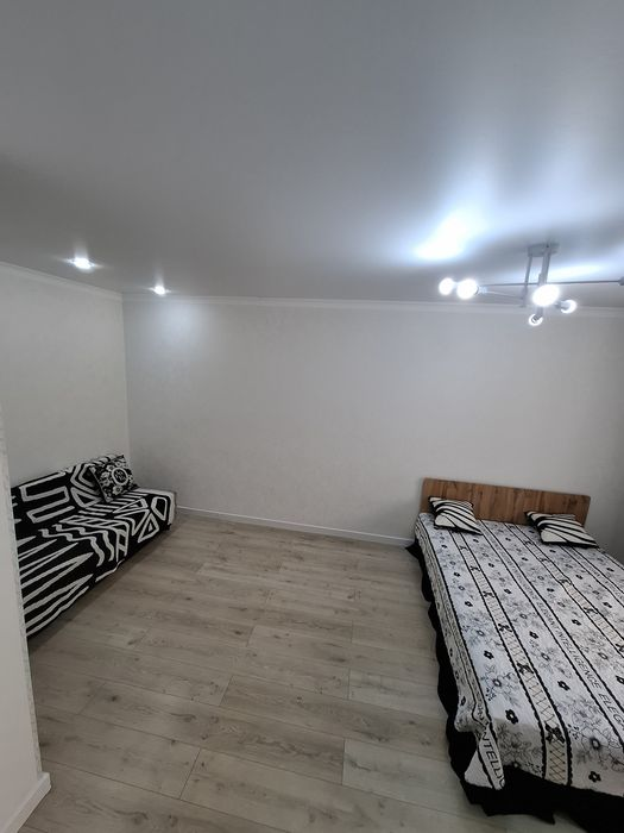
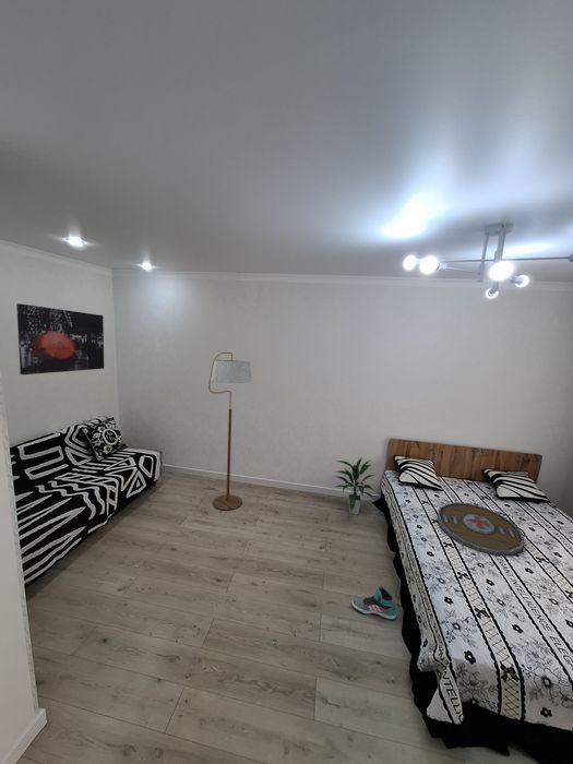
+ indoor plant (354, 485)
+ sneaker (374, 599)
+ wall art (67, 341)
+ floor lamp (228, 429)
+ serving tray (477, 525)
